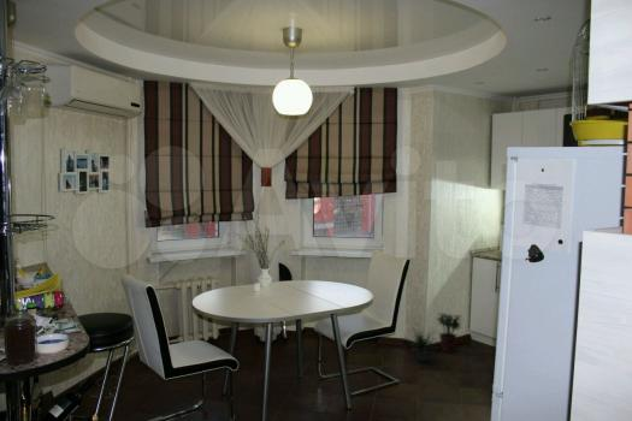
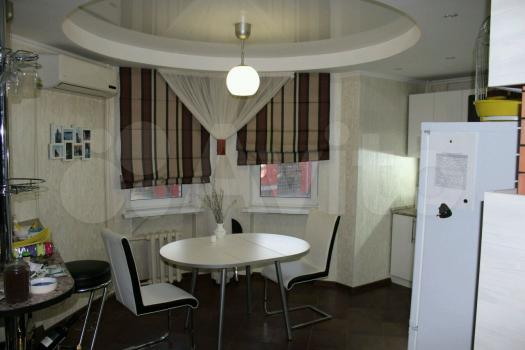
- potted plant (421, 340)
- potted plant (447, 331)
